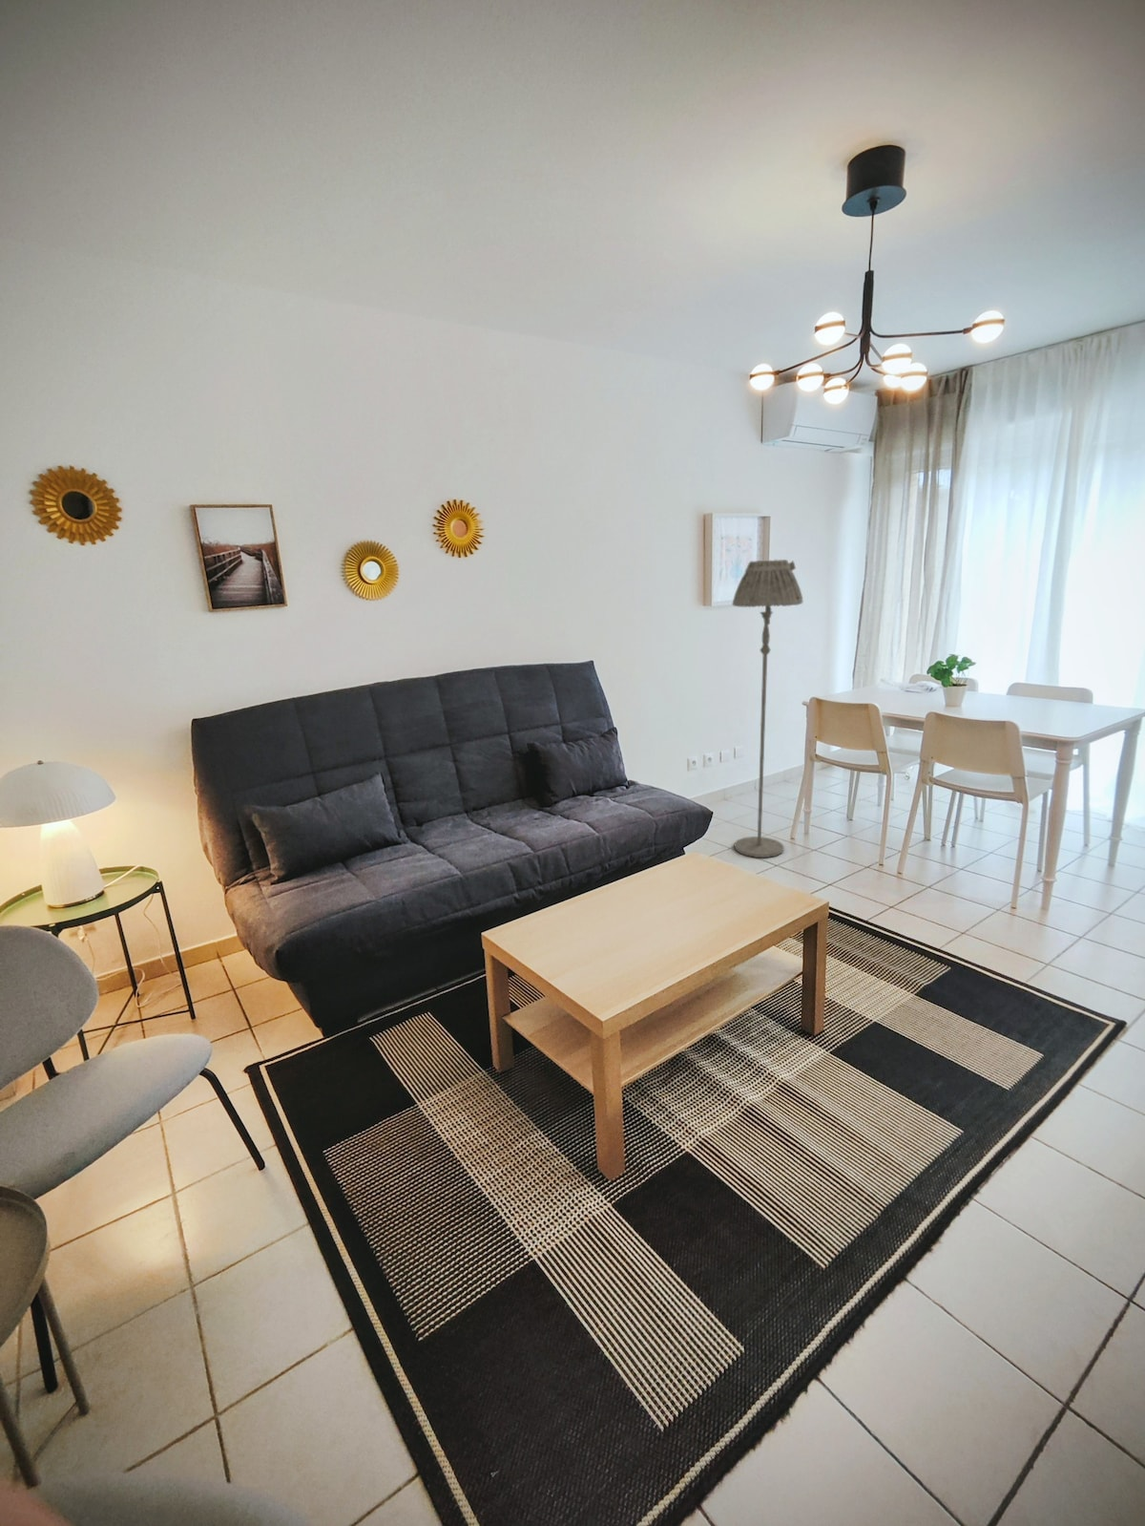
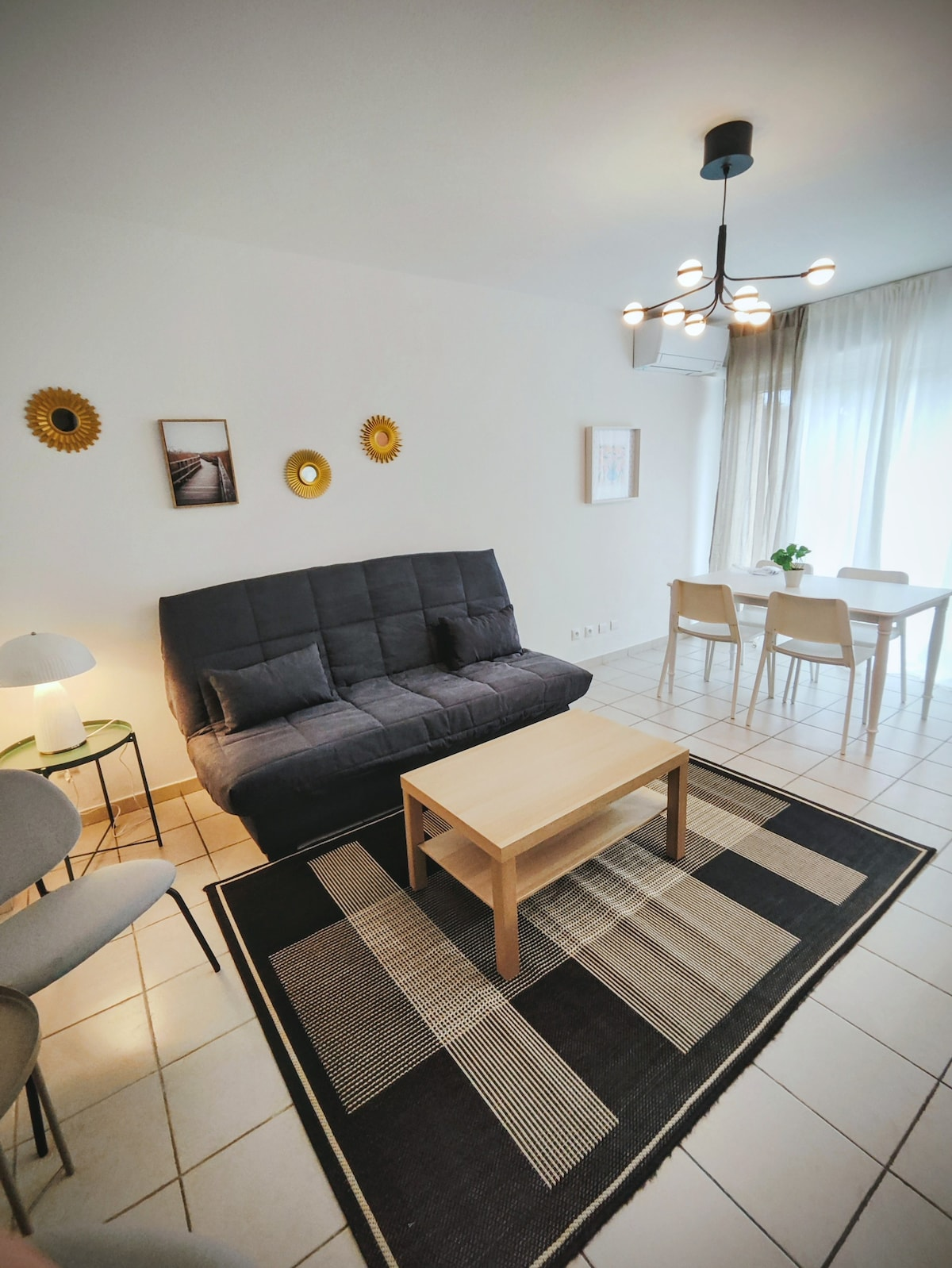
- floor lamp (764, 711)
